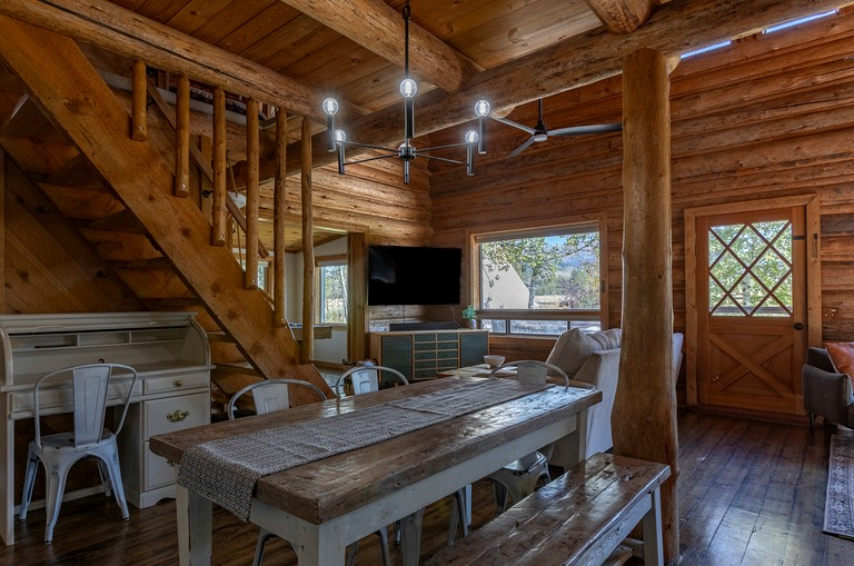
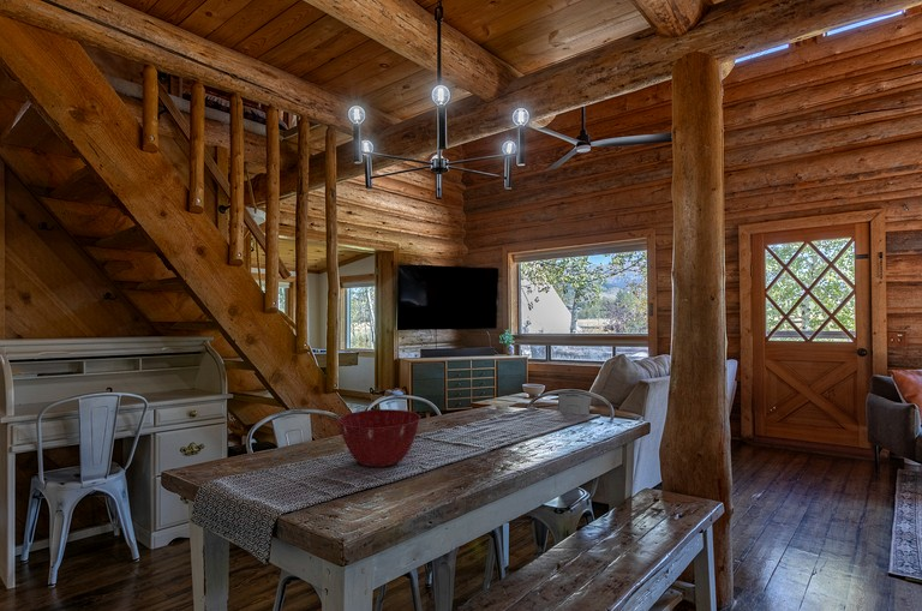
+ mixing bowl (379, 438)
